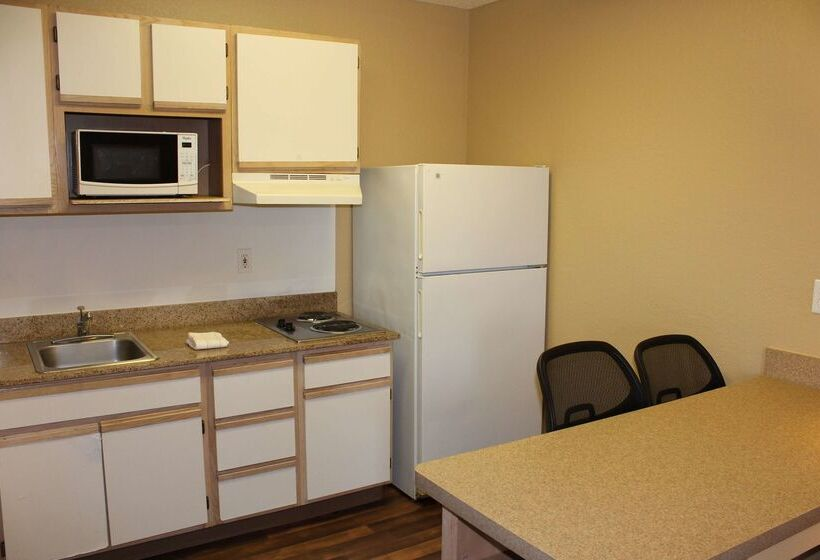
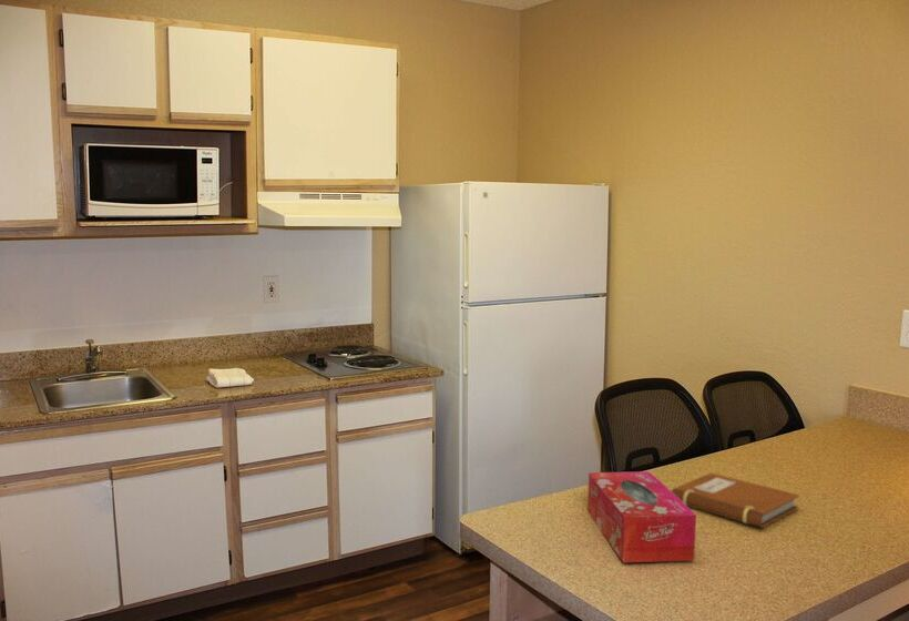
+ notebook (731, 498)
+ tissue box (637, 513)
